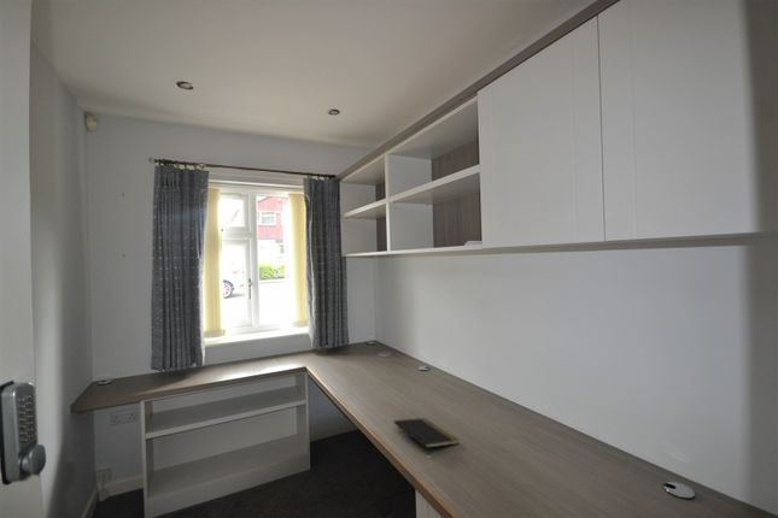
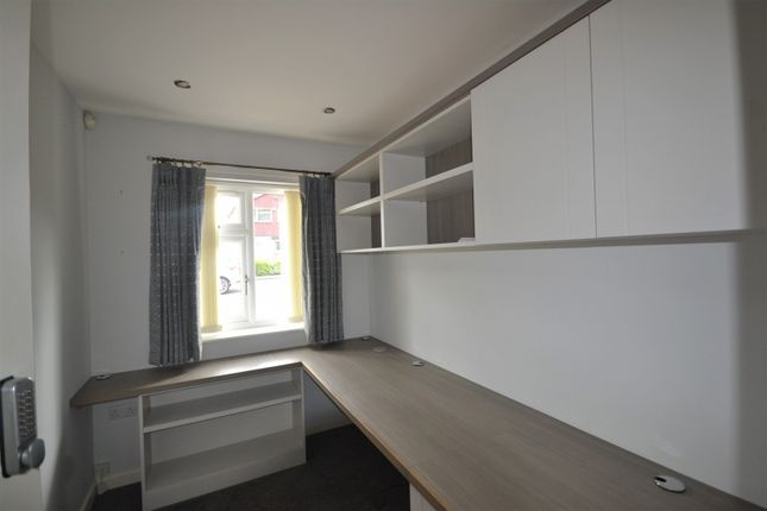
- notepad (425, 431)
